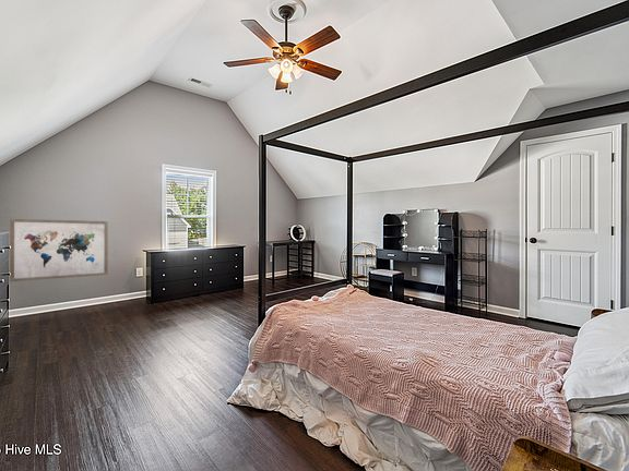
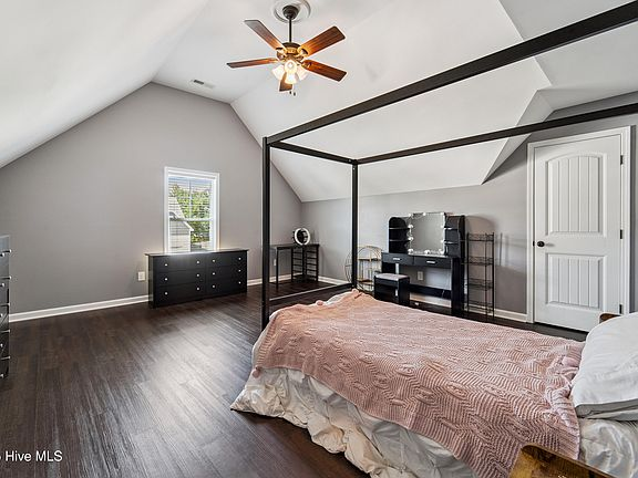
- wall art (62, 249)
